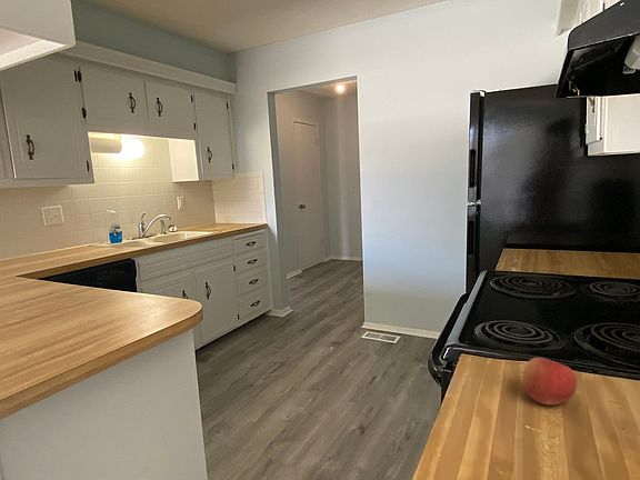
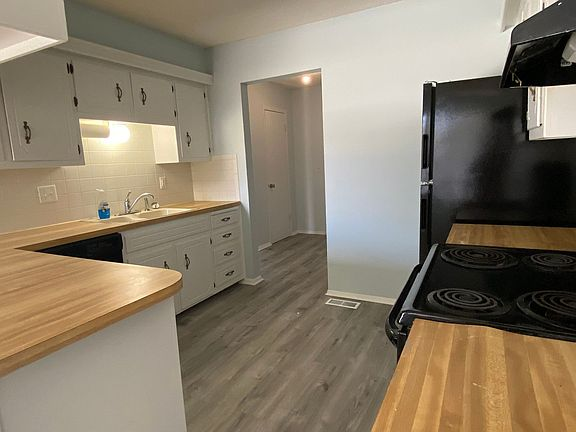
- apple (549, 379)
